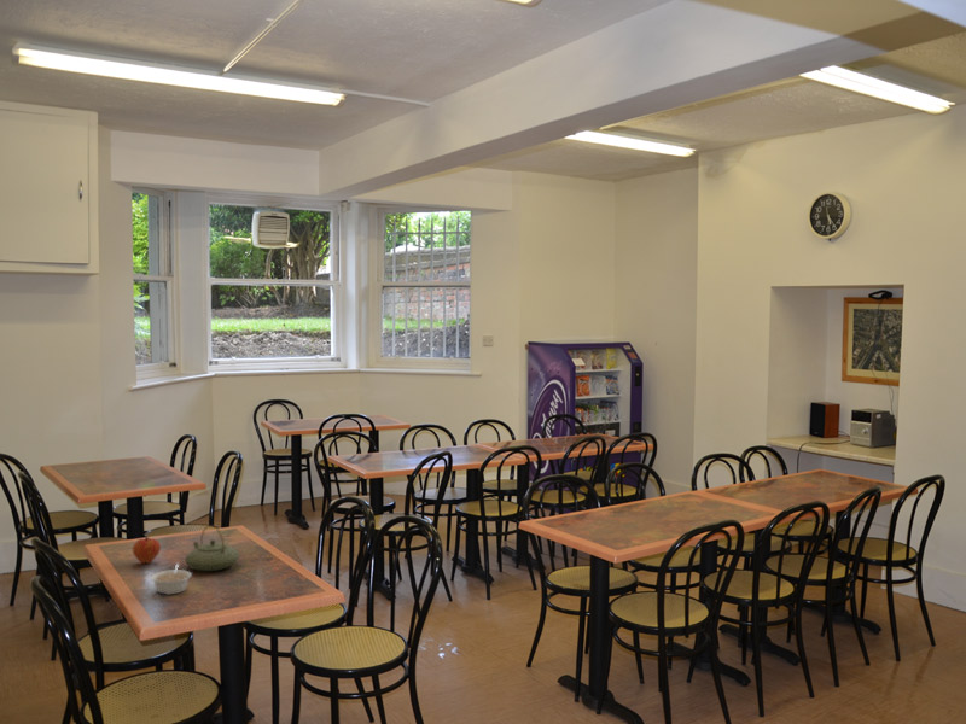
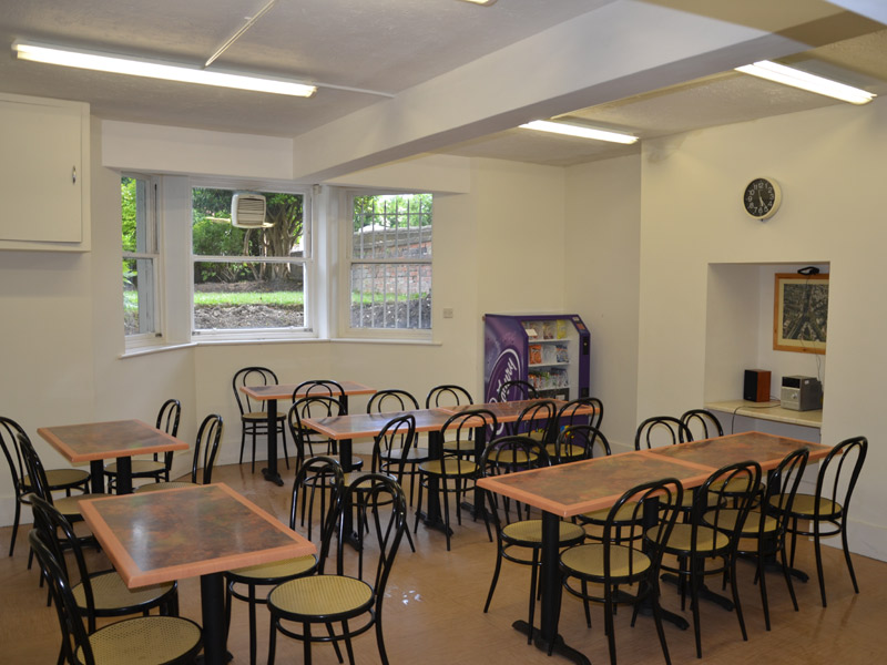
- teapot (210, 545)
- fruit (146, 549)
- legume (170, 580)
